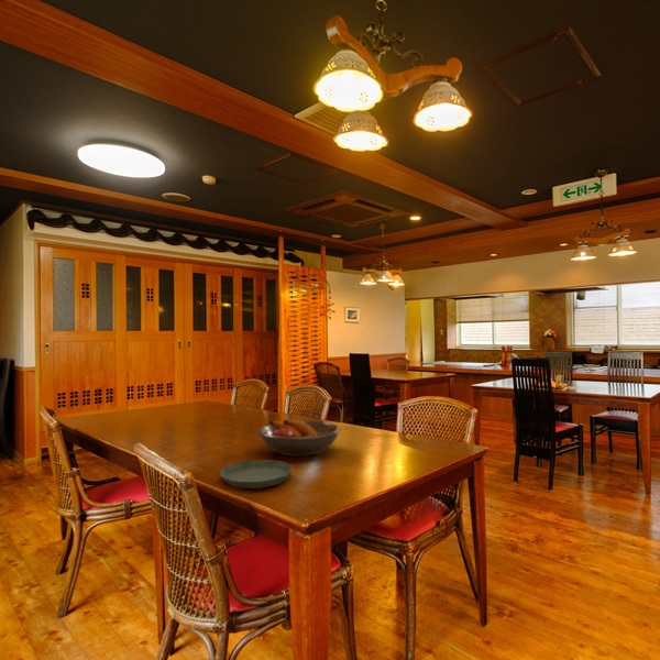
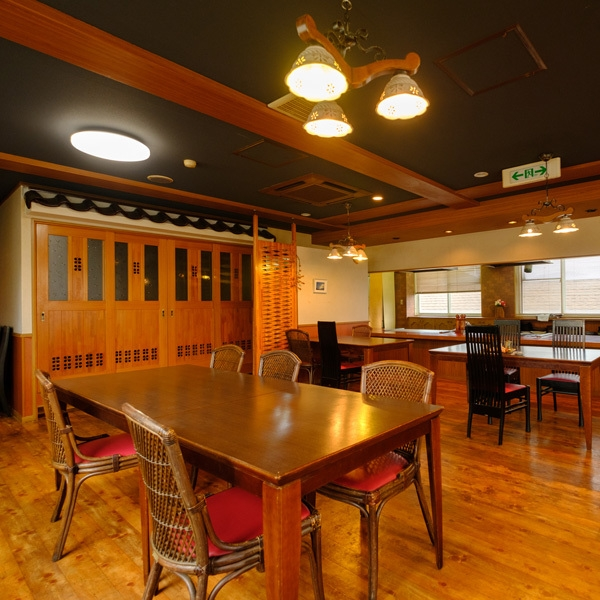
- fruit bowl (299, 437)
- saucer (256, 474)
